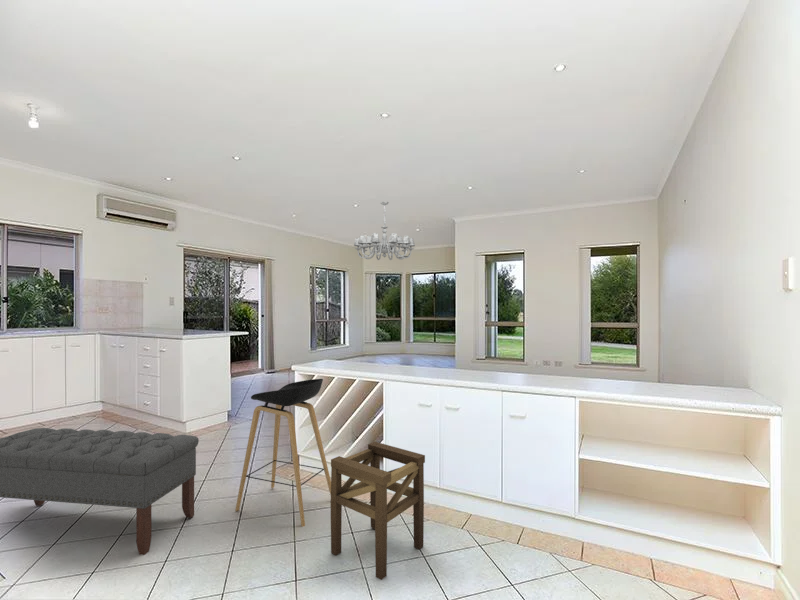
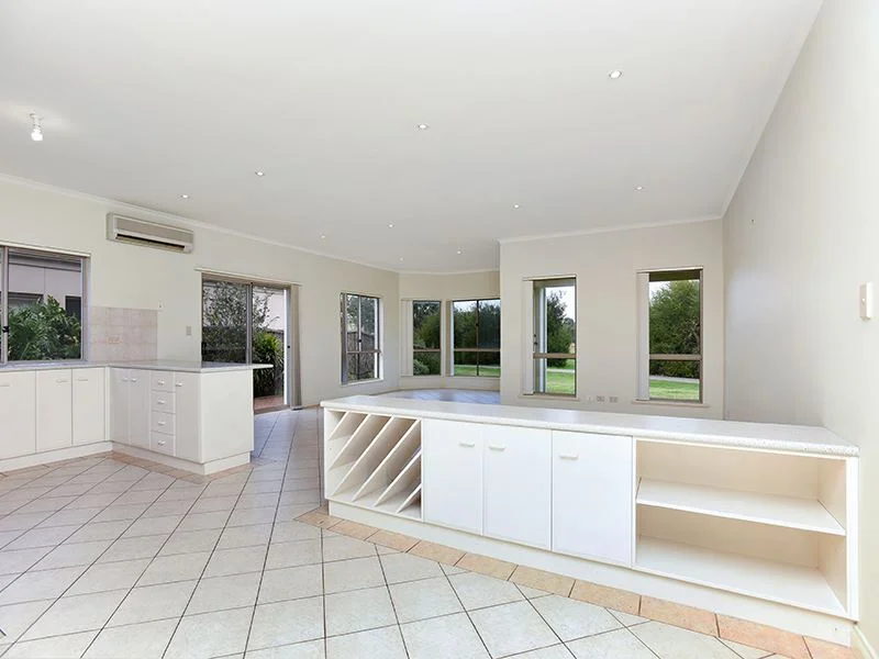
- stool (378, 503)
- bench (86, 482)
- stool (290, 440)
- chandelier (384, 230)
